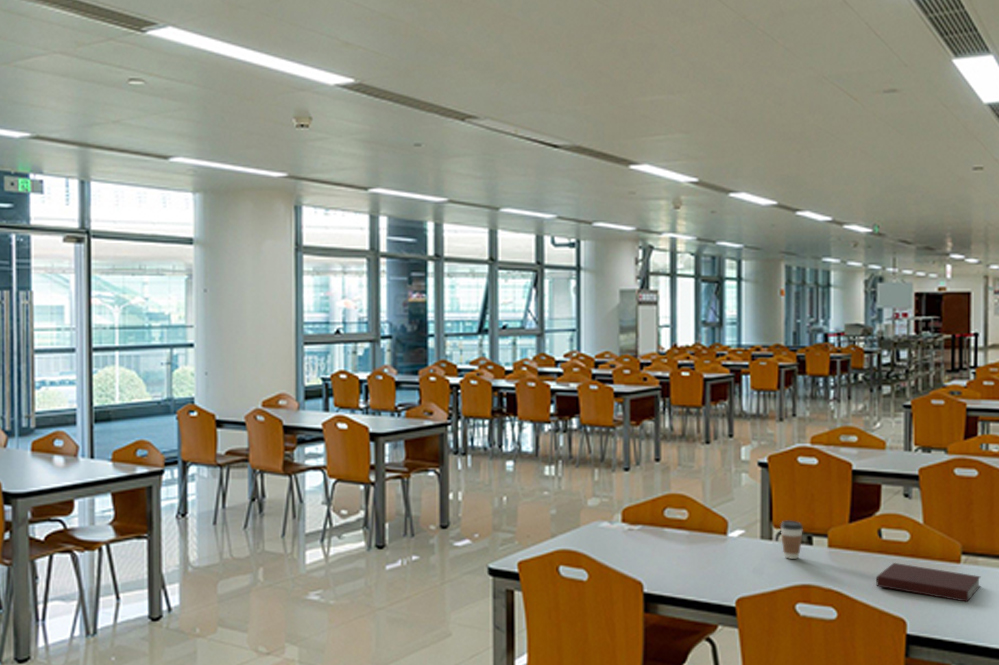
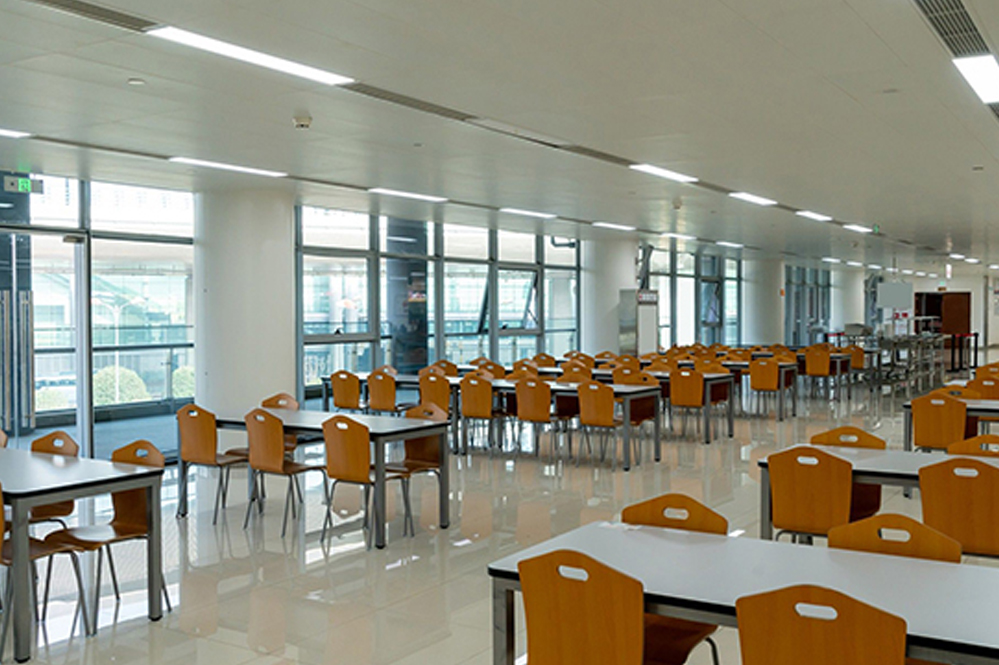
- coffee cup (791, 539)
- notebook (928, 581)
